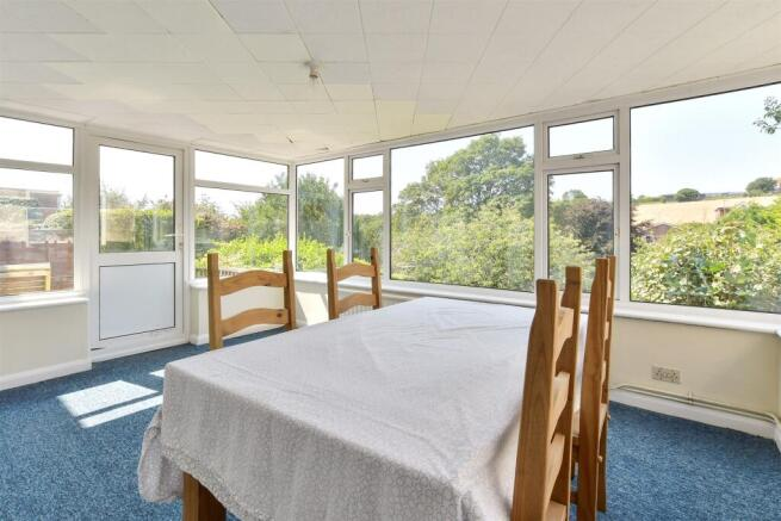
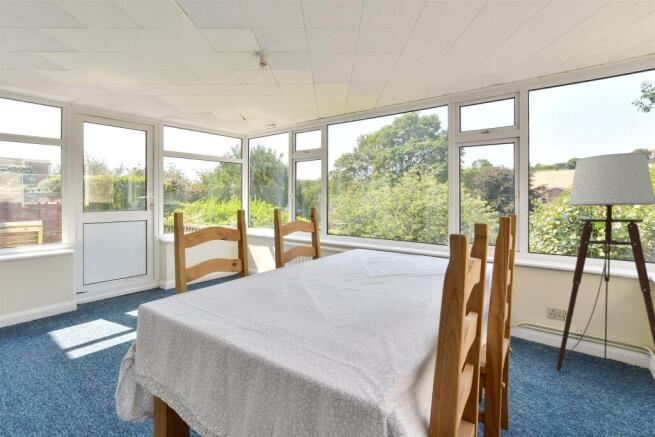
+ floor lamp (584, 264)
